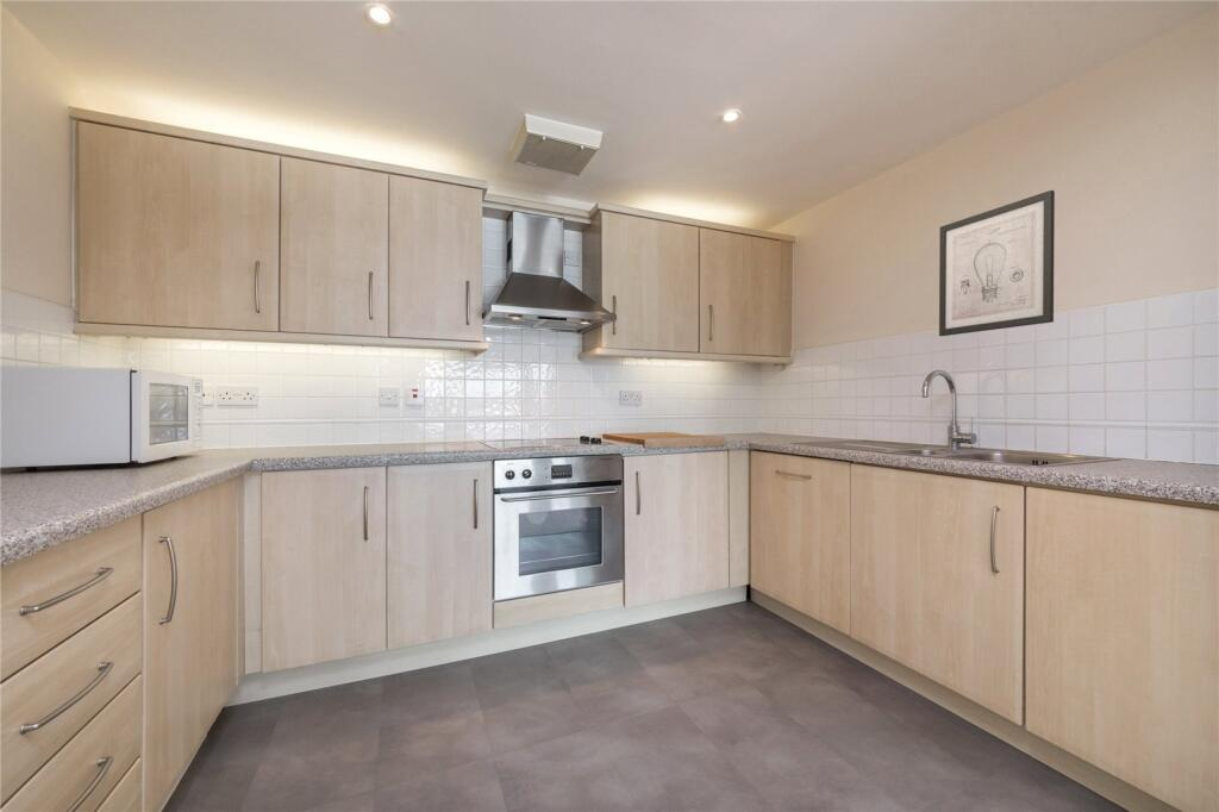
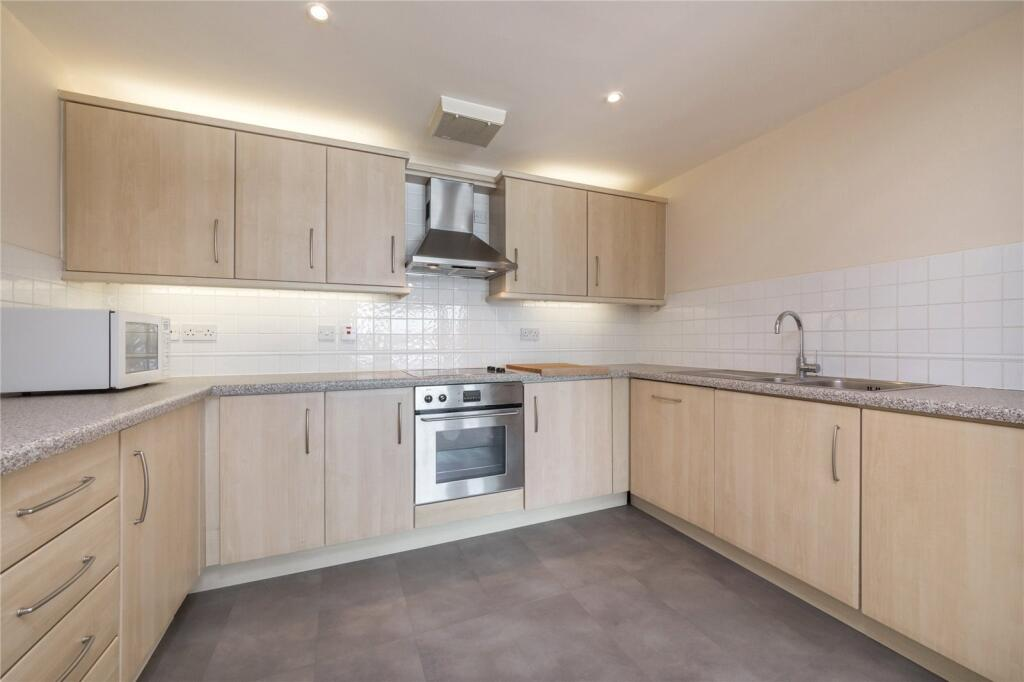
- wall art (990, 269)
